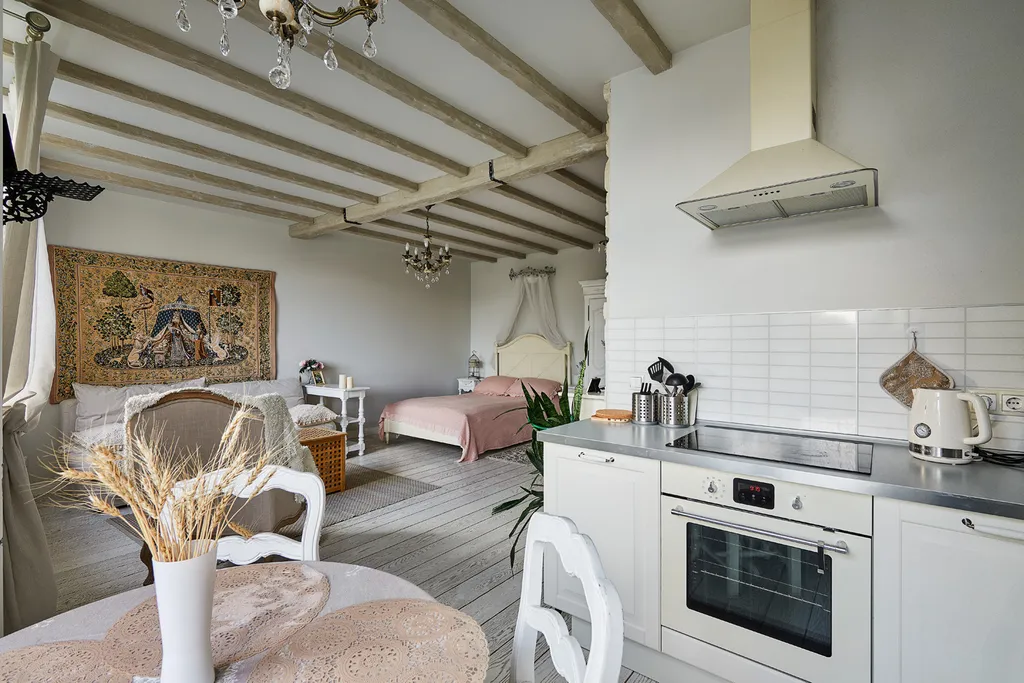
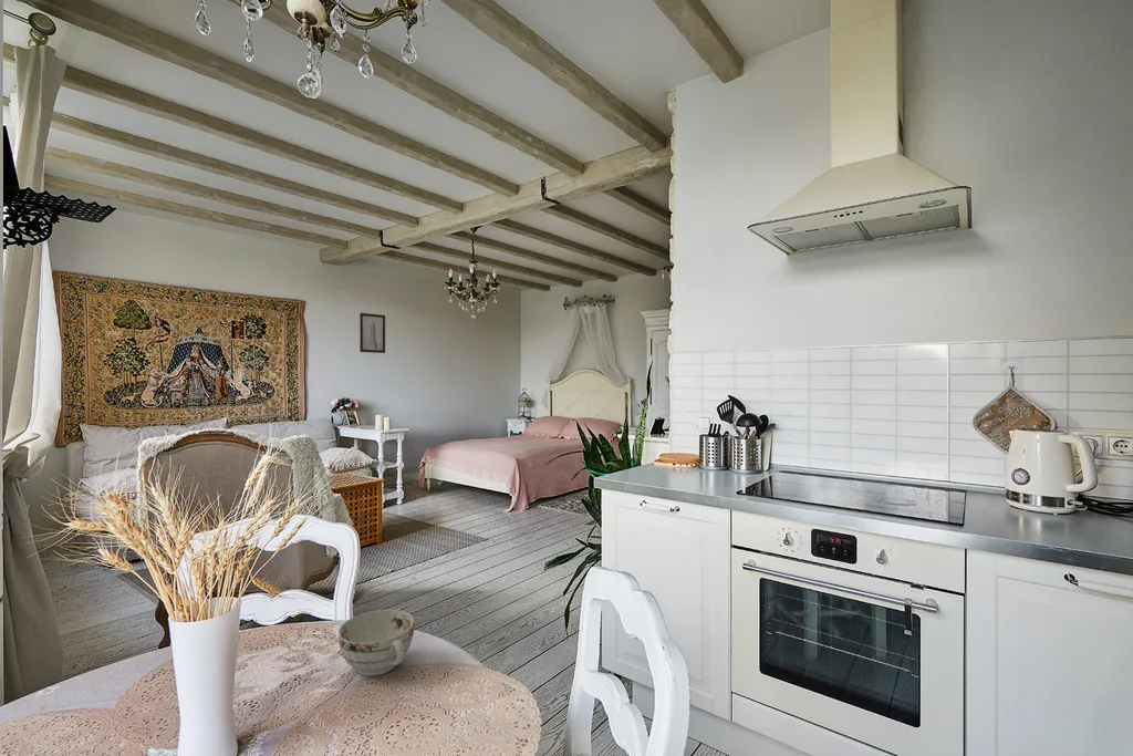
+ wall art (373, 333)
+ teacup (381, 648)
